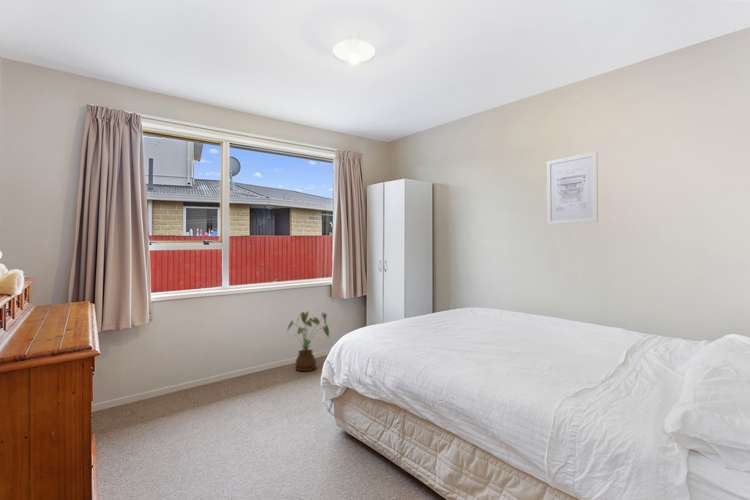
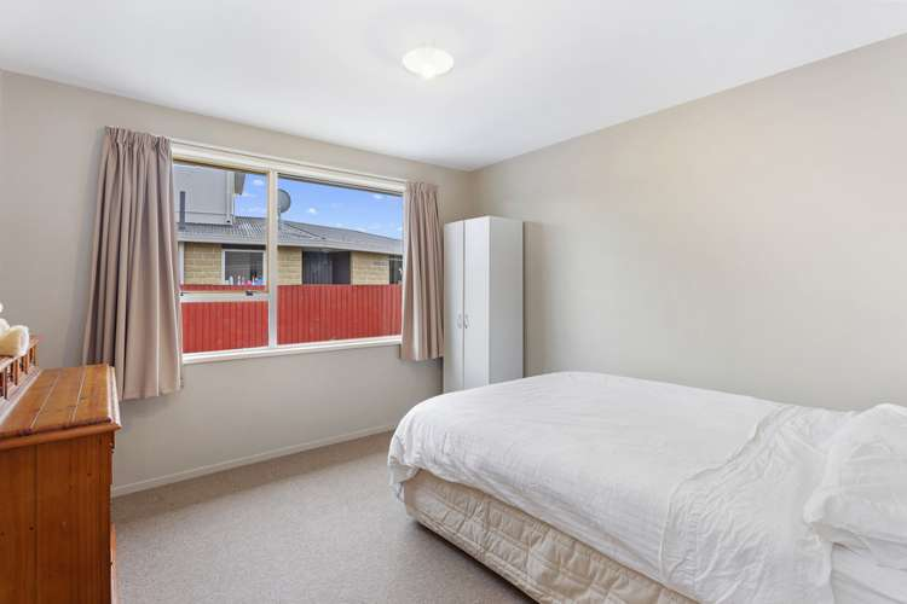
- wall art (570, 190)
- house plant (309, 340)
